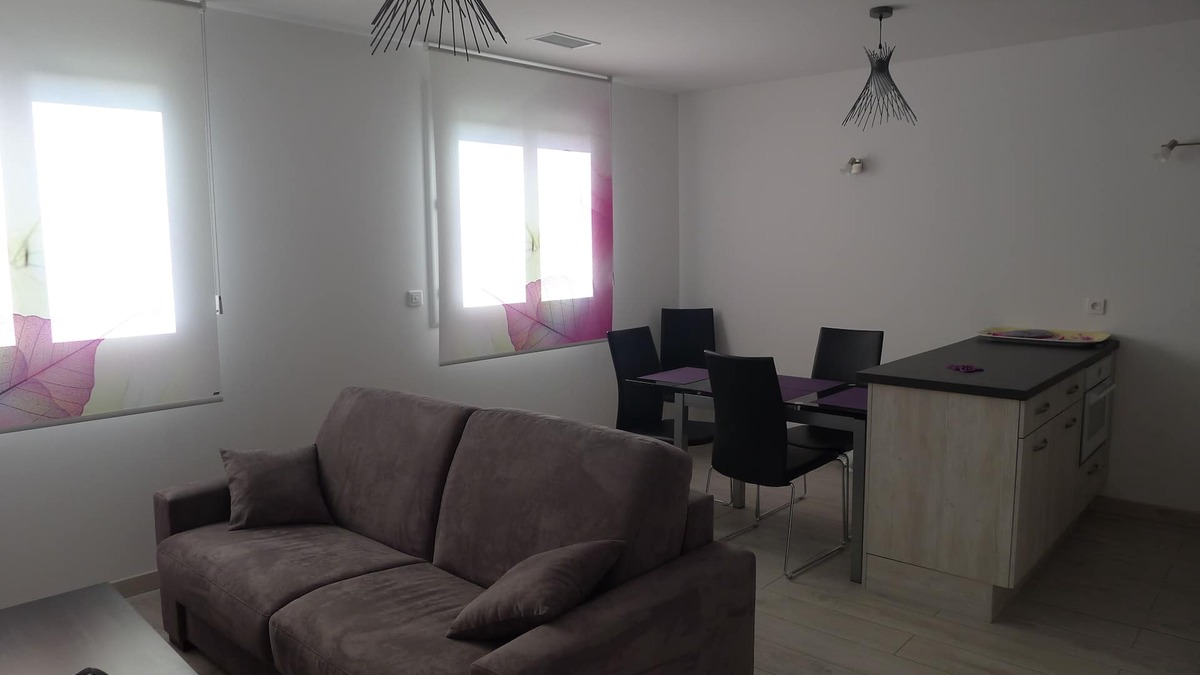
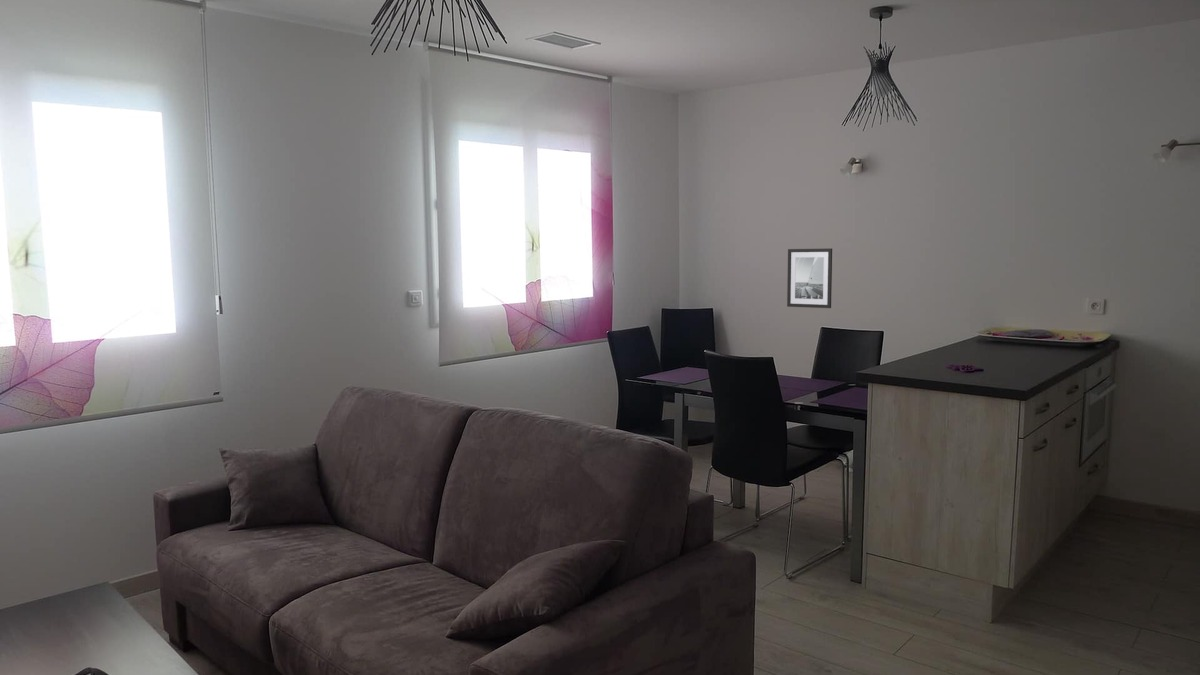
+ wall art (809, 278)
